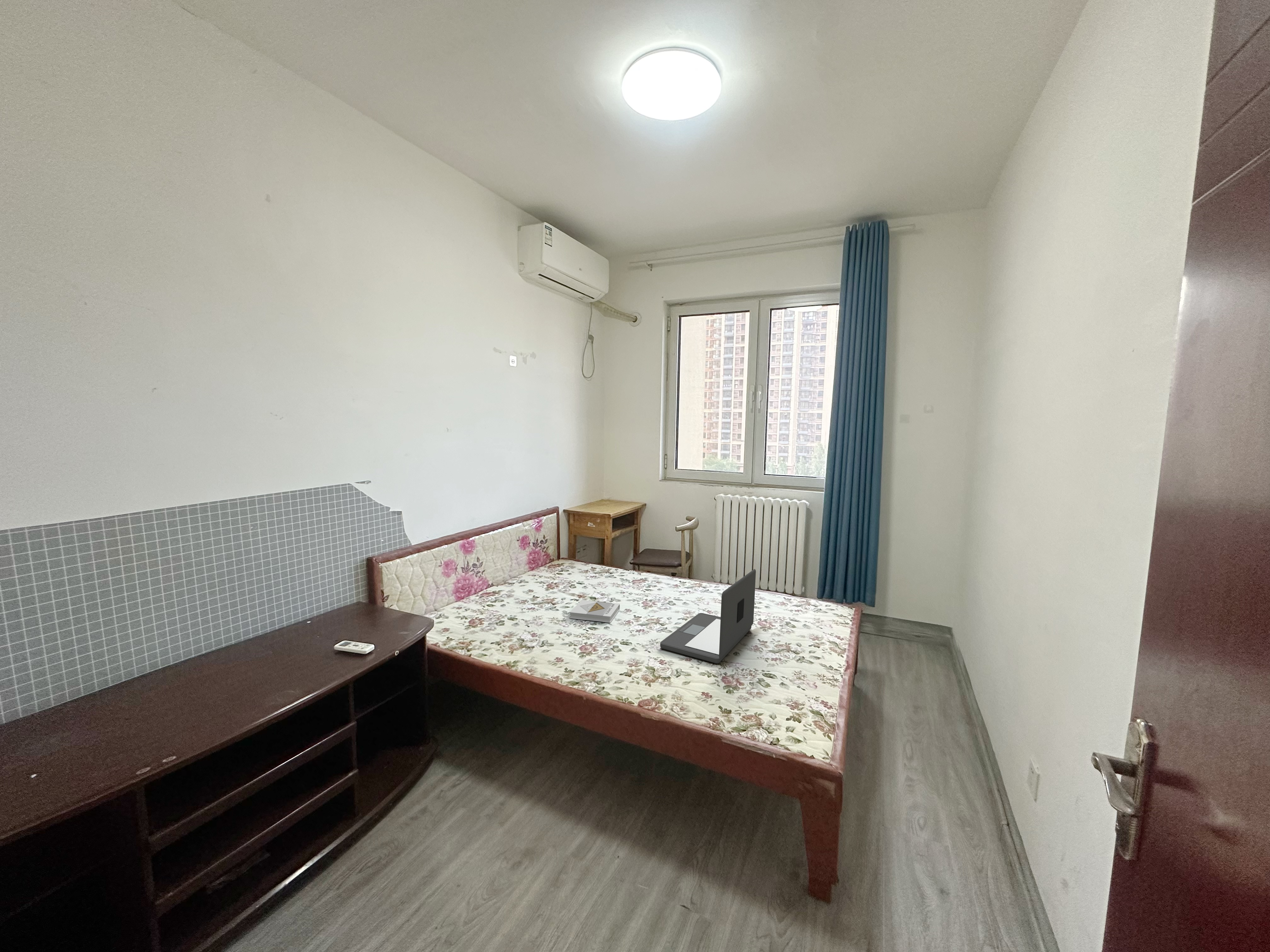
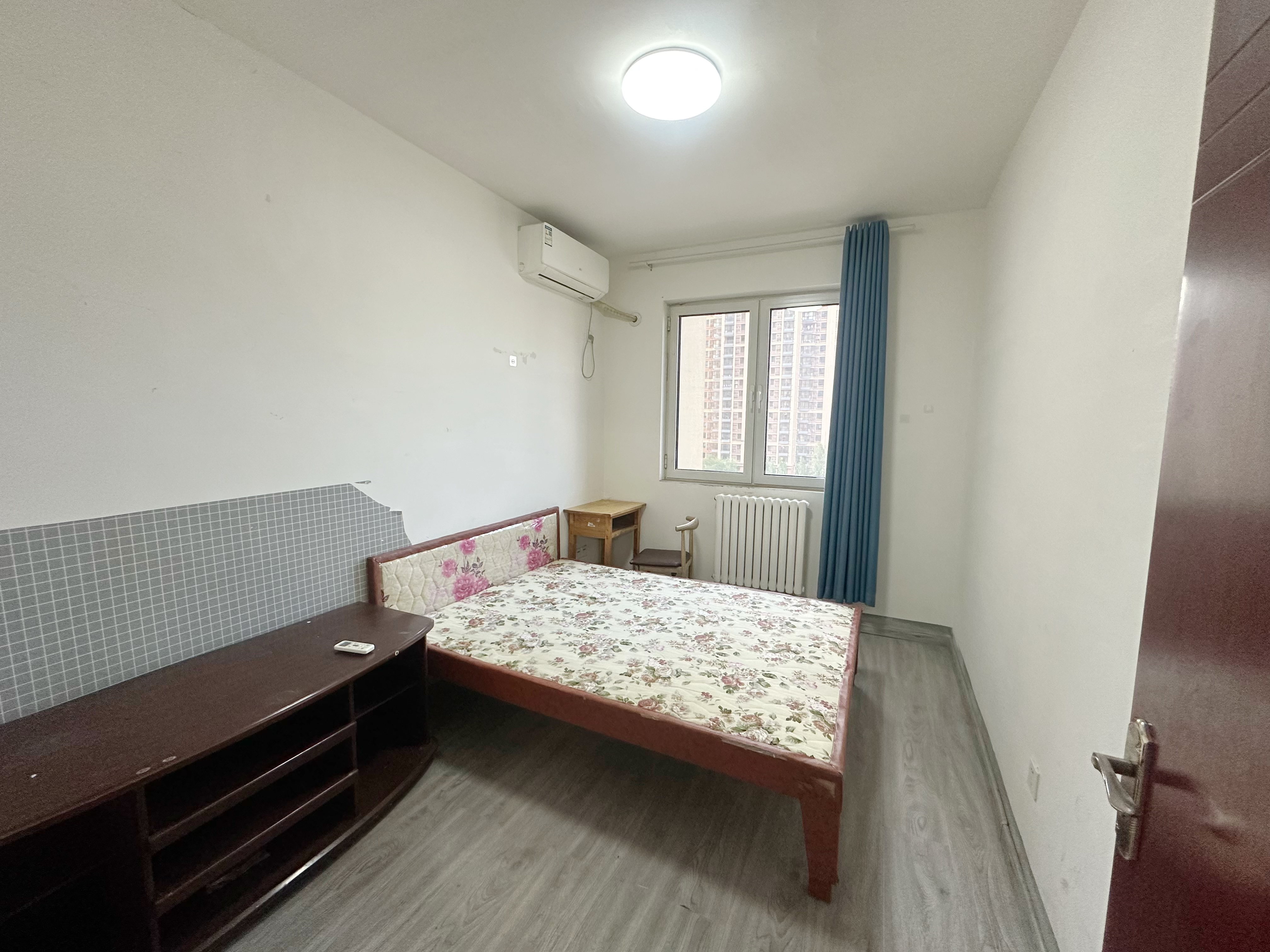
- laptop (708, 614)
- book (595, 611)
